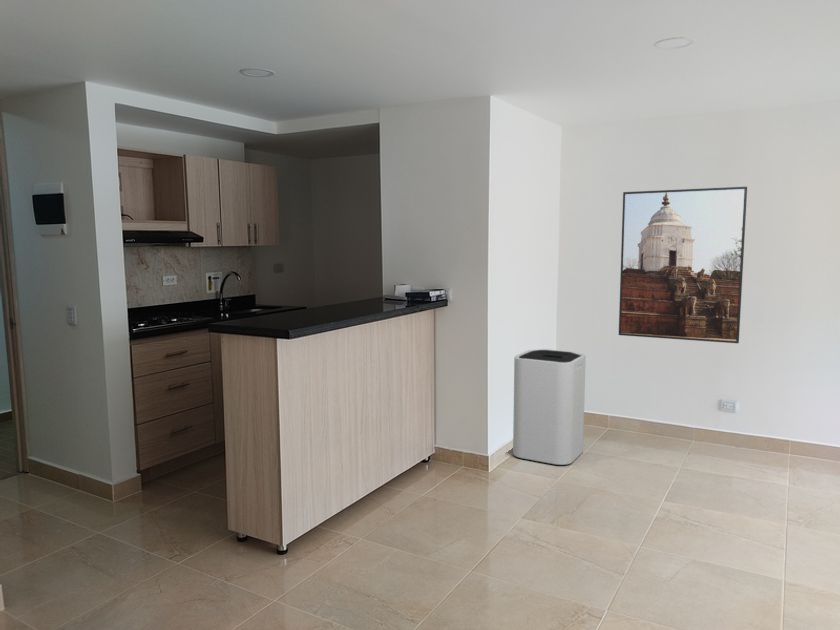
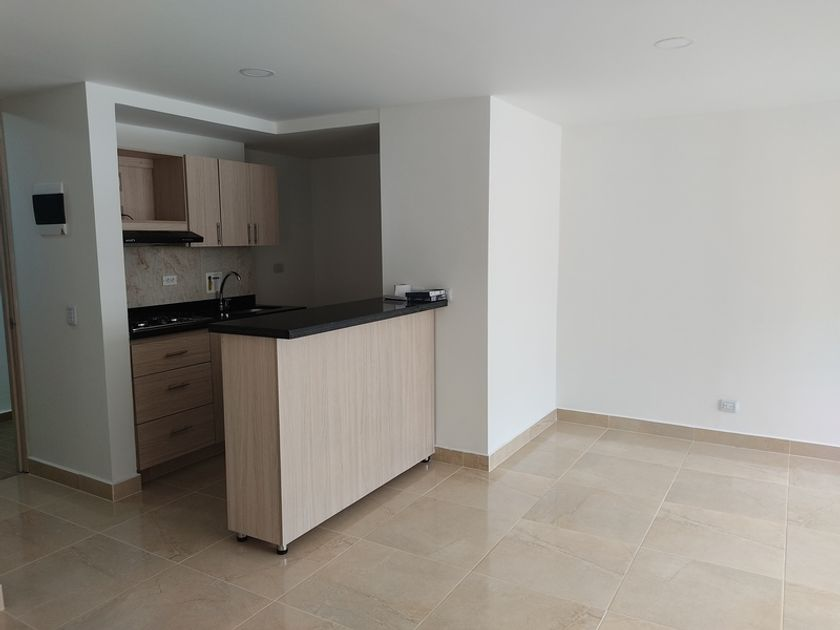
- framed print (679, 265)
- trash can (549, 404)
